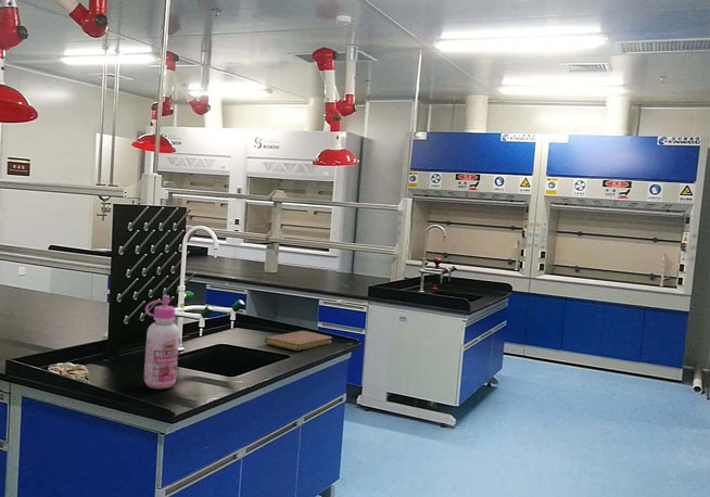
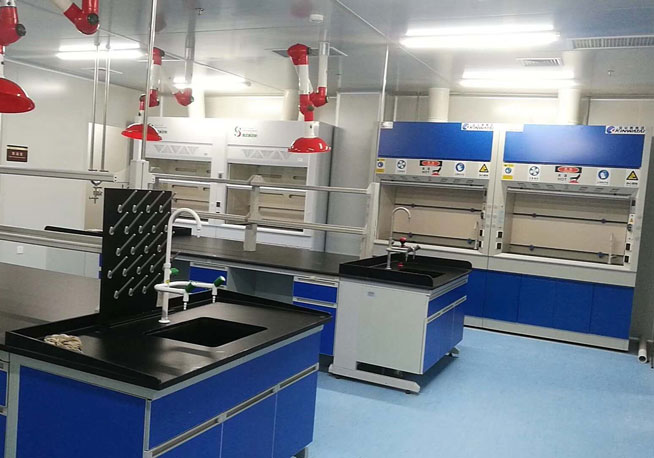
- glue bottle (162, 340)
- notebook (299, 340)
